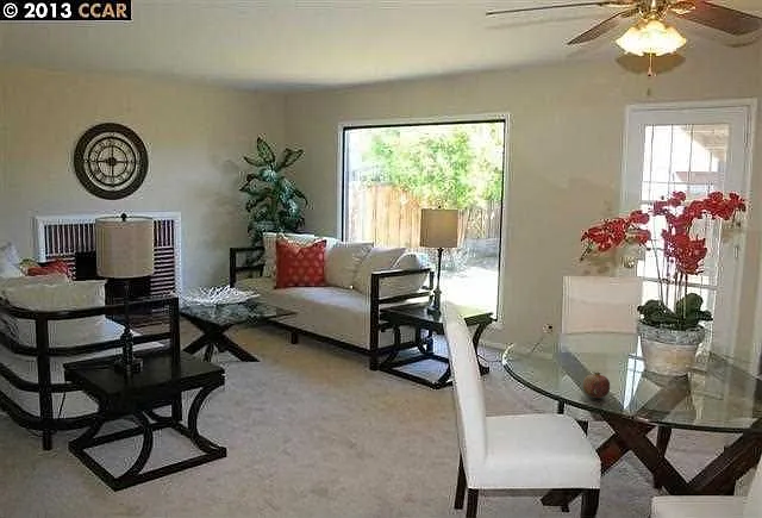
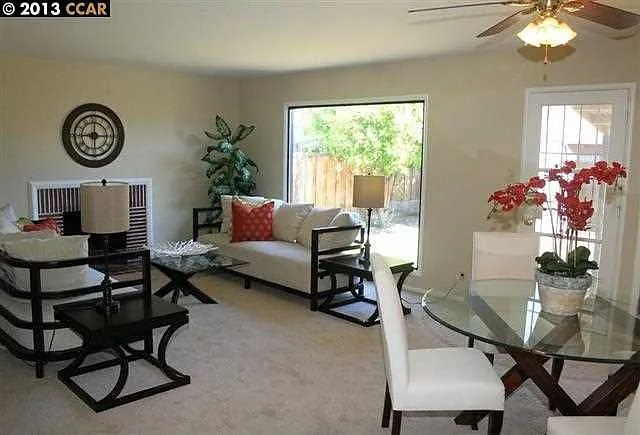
- fruit (597, 383)
